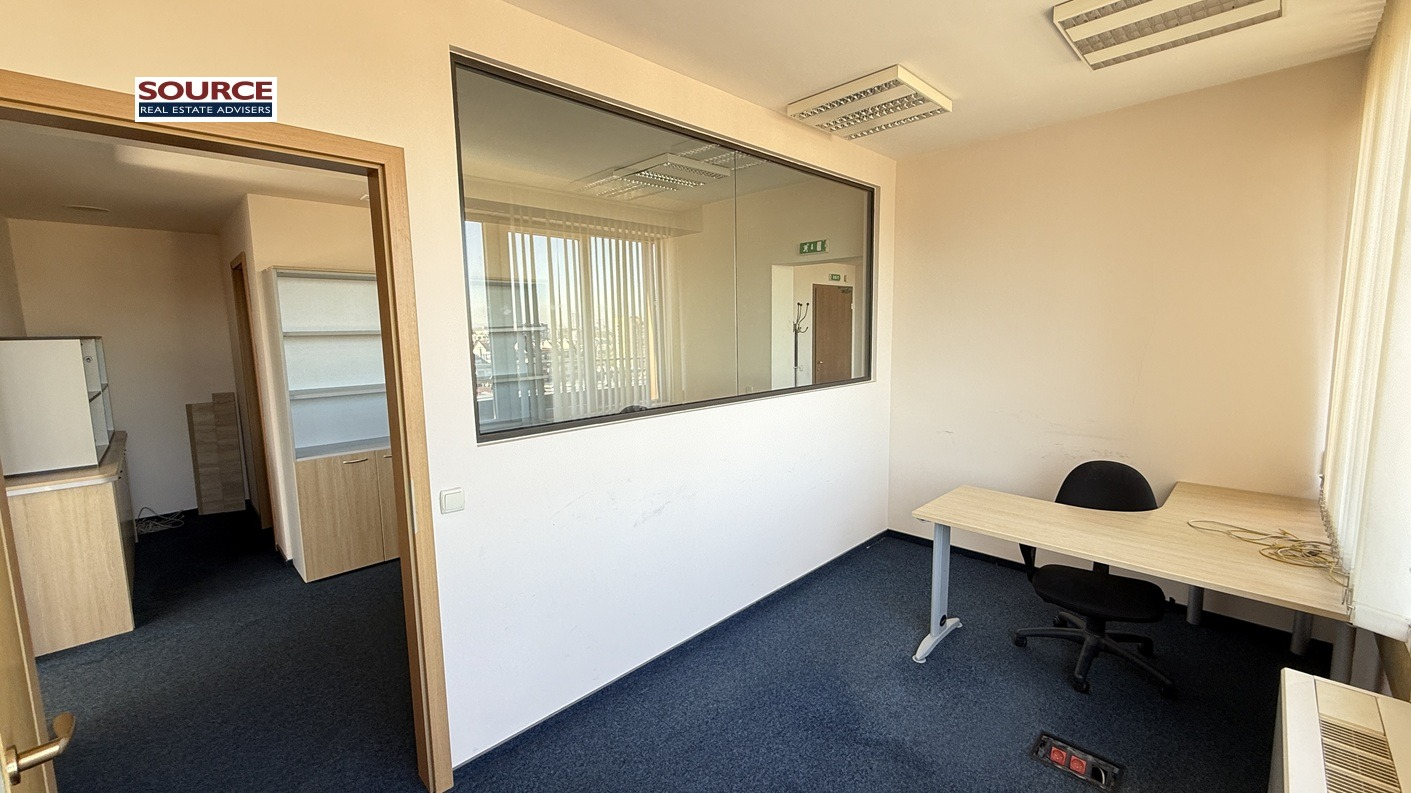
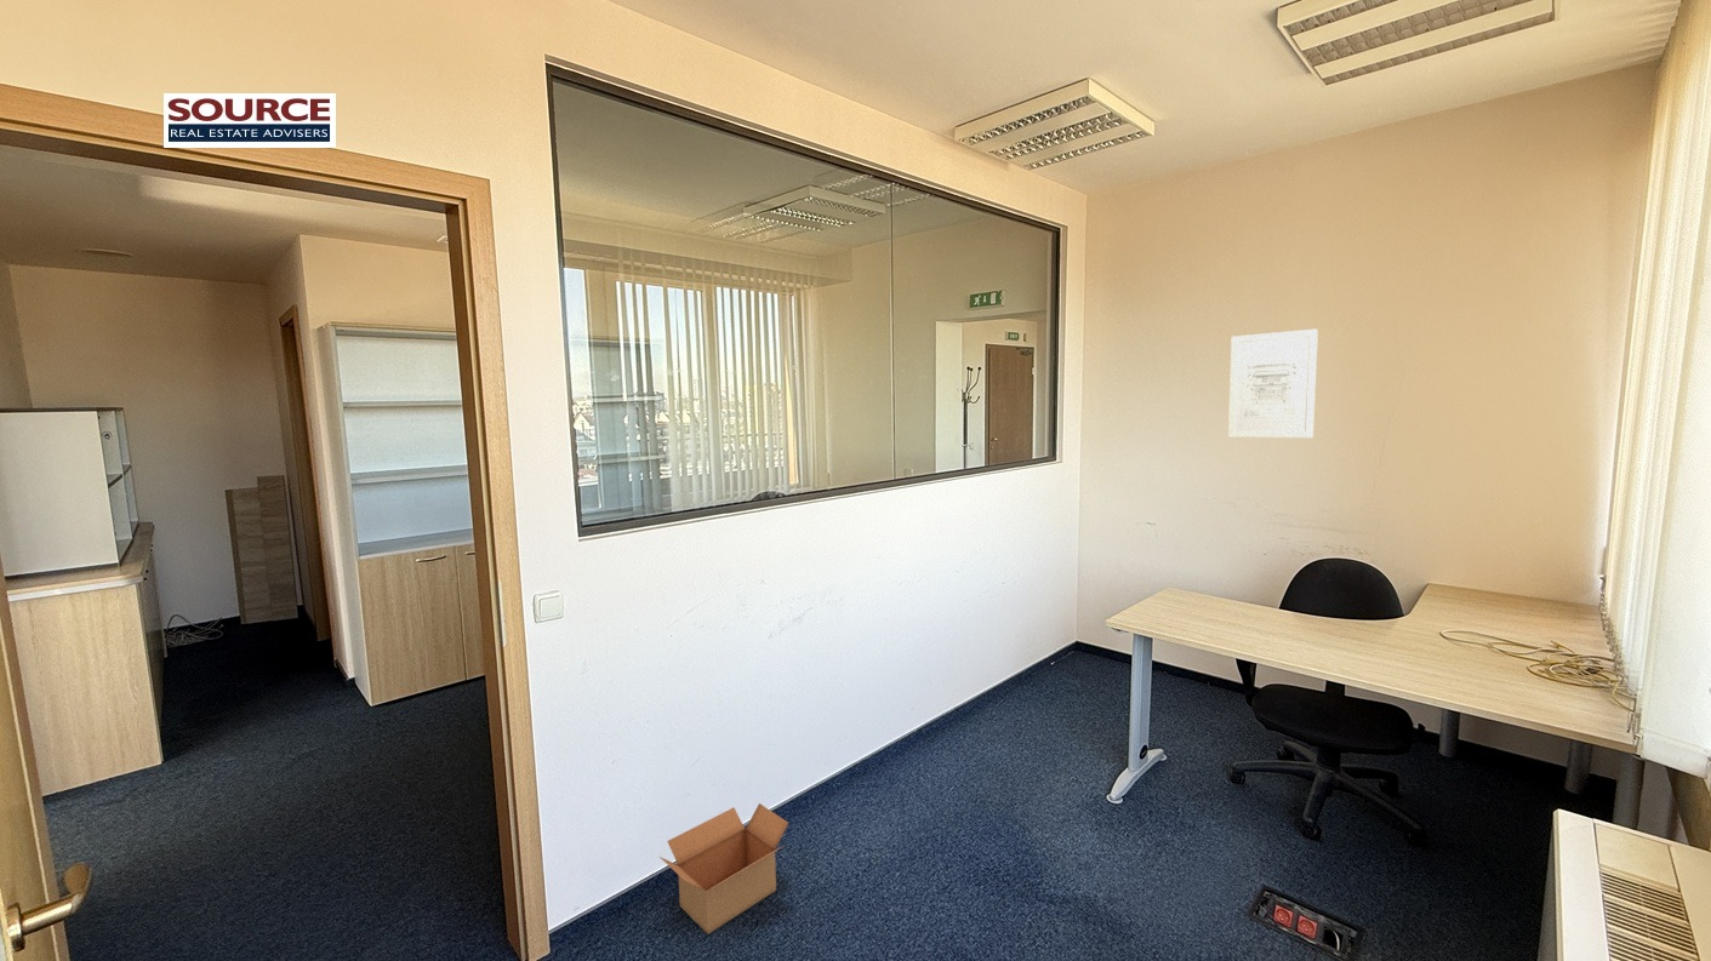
+ cardboard box (726, 868)
+ wall art (1271, 385)
